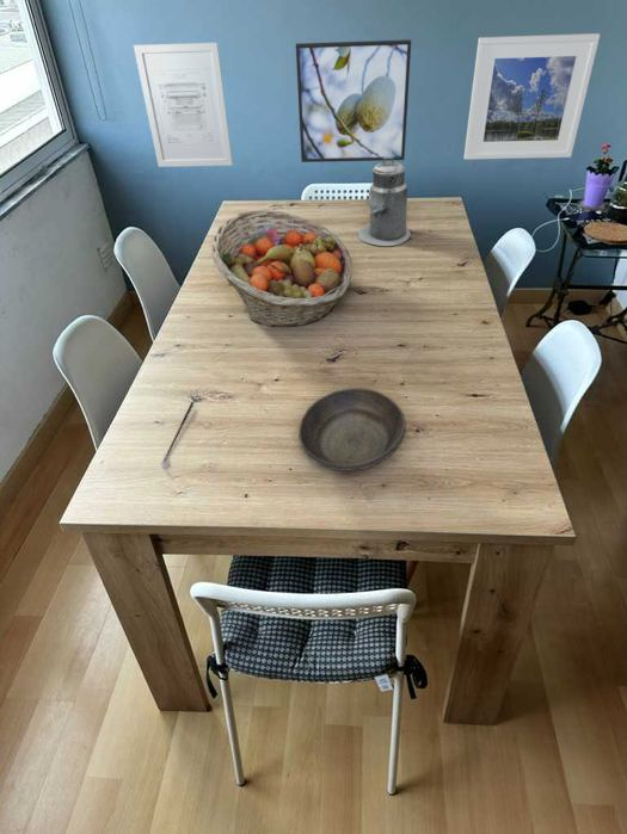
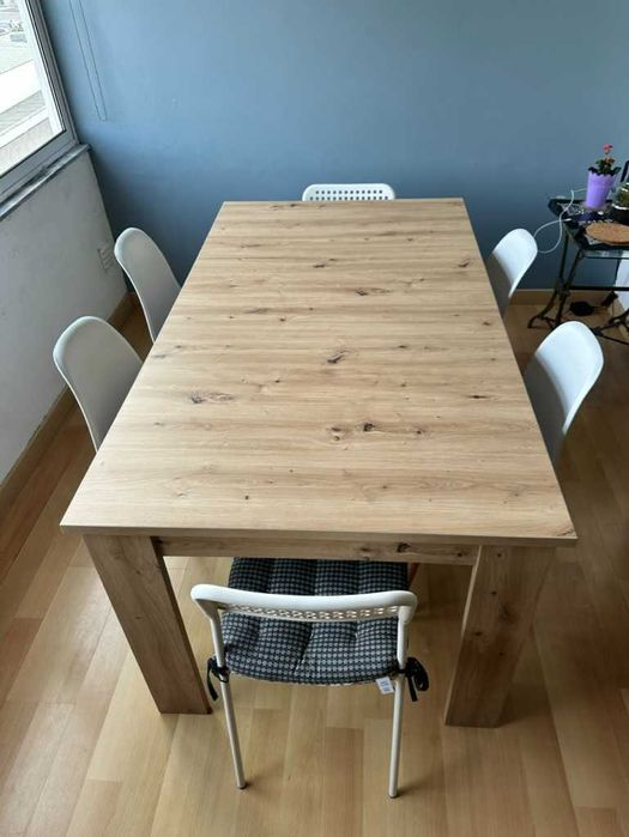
- wall art (185, 109)
- canister (385, 198)
- fruit basket (284, 266)
- stirrer (177, 432)
- bowl (351, 434)
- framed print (527, 100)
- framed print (352, 104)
